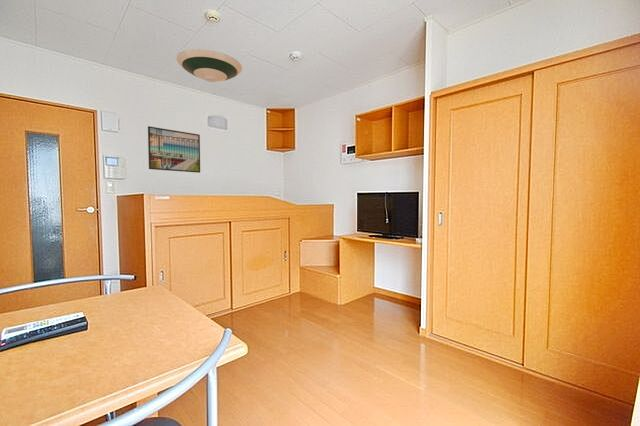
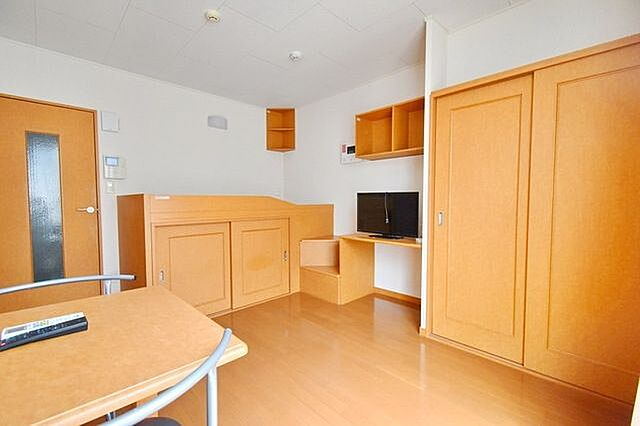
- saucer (210, 72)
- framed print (175, 150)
